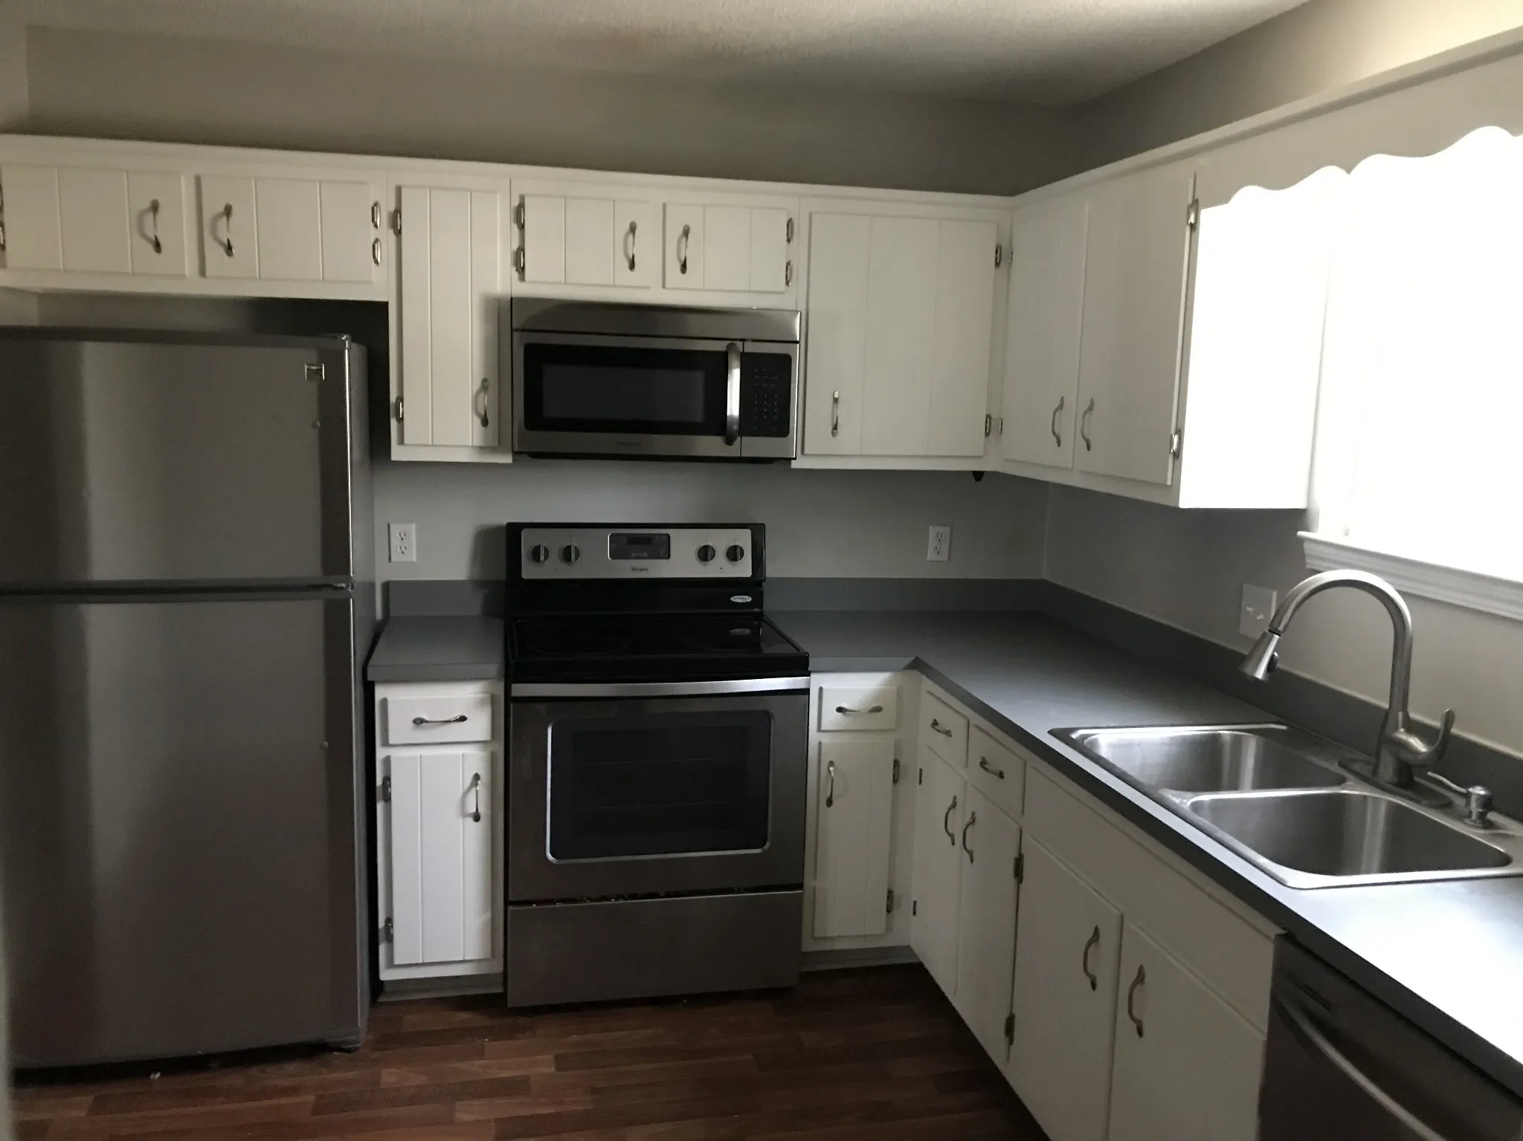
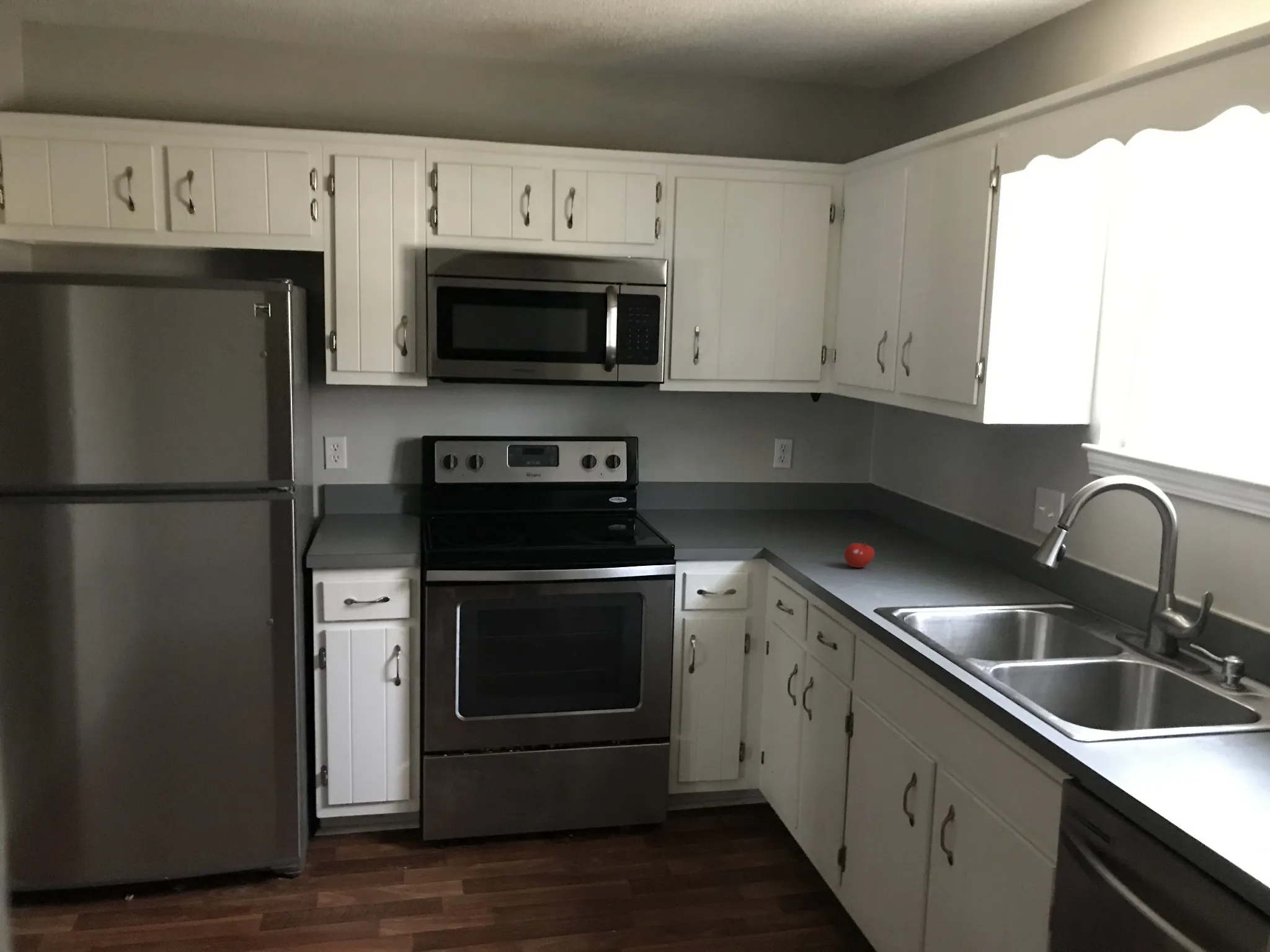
+ fruit (859, 554)
